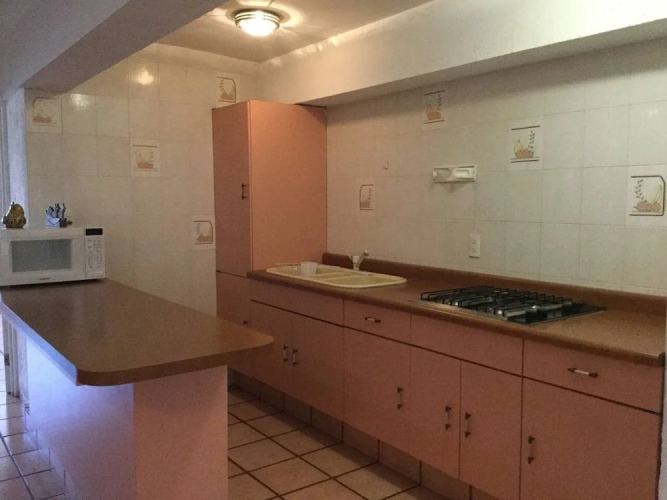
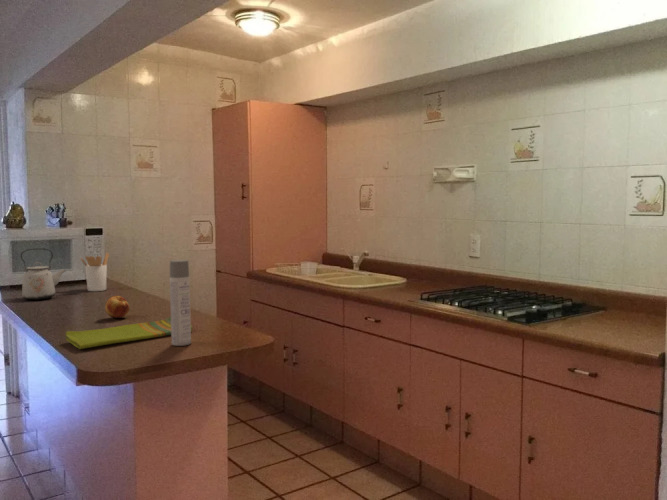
+ fruit (117, 307)
+ dish towel (131, 331)
+ utensil holder (95, 272)
+ spray bottle (180, 302)
+ kettle (44, 273)
